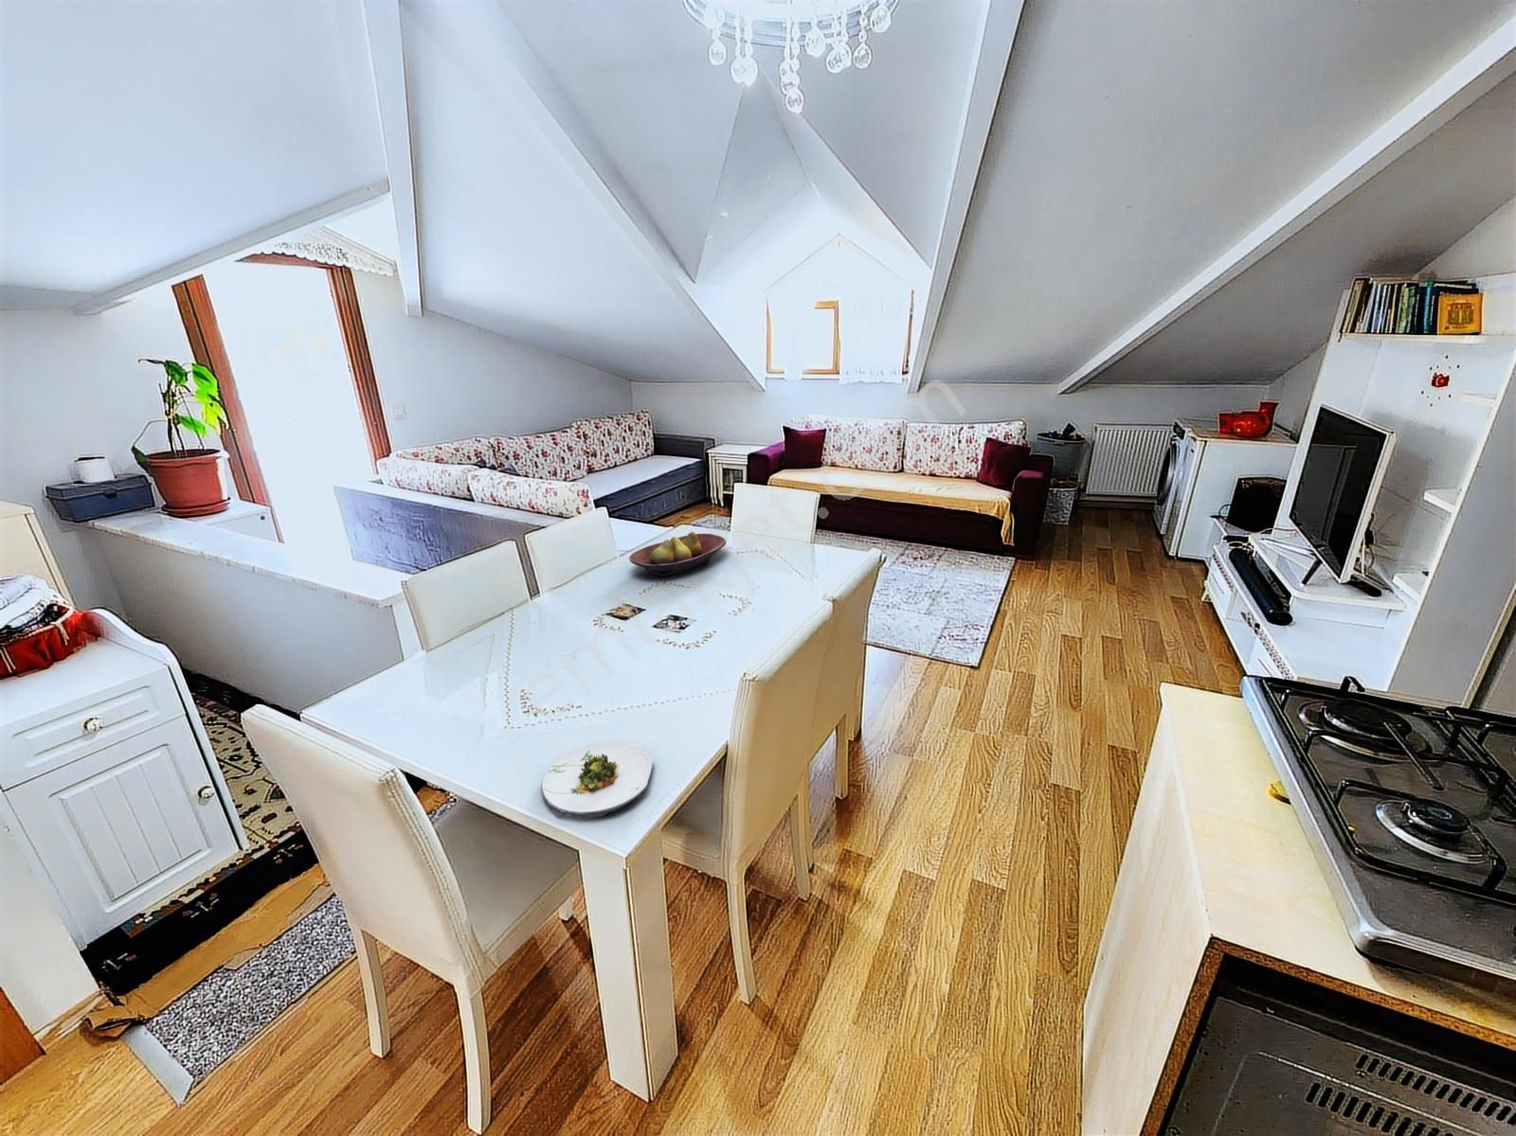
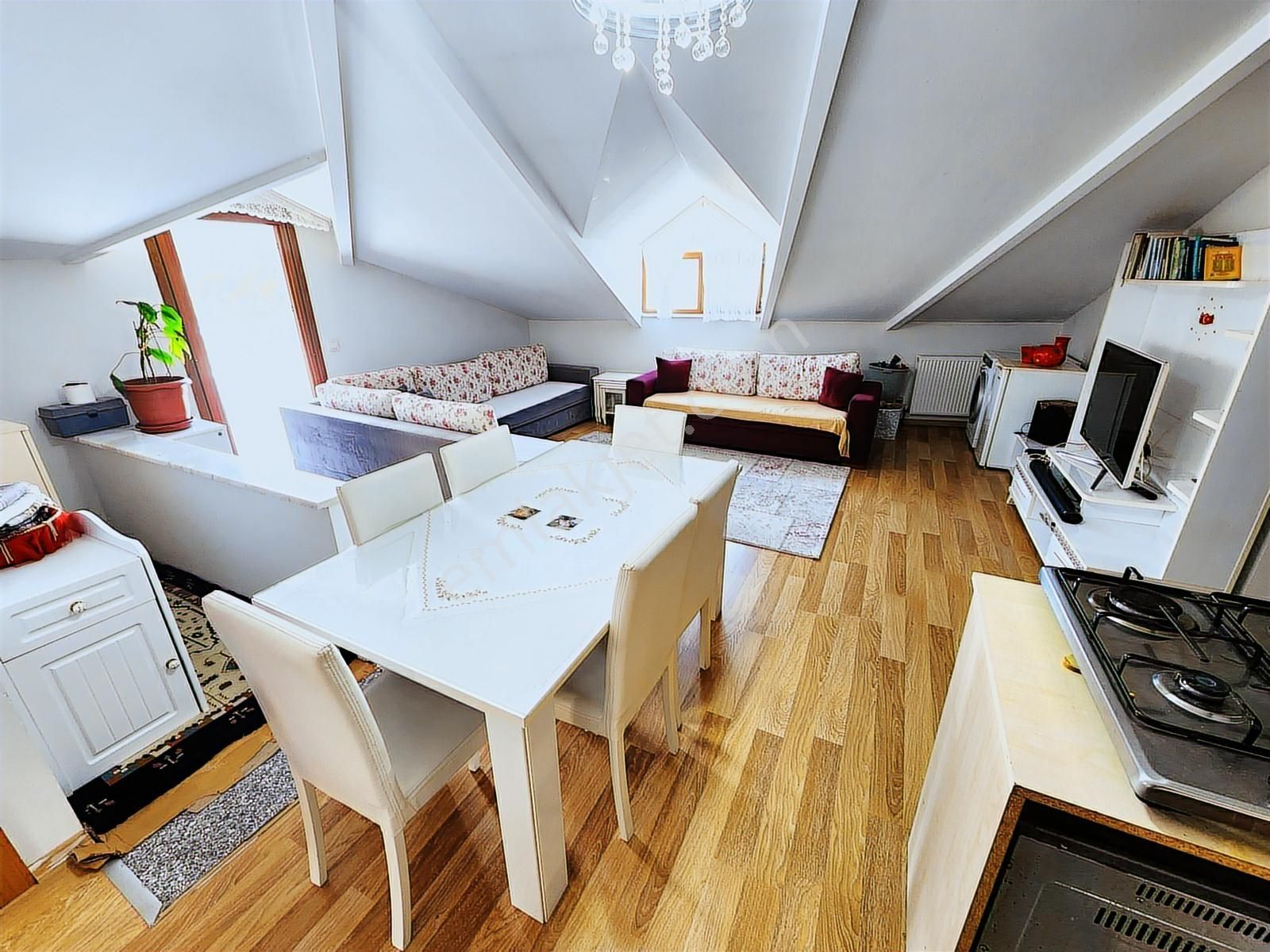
- fruit bowl (679, 550)
- salad plate (596, 770)
